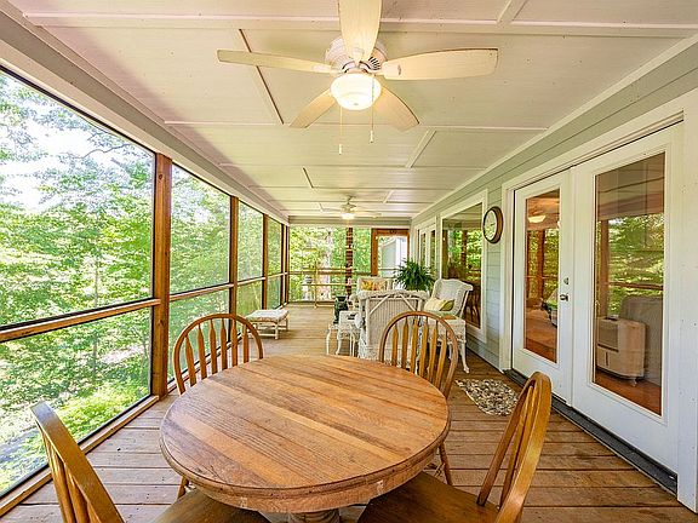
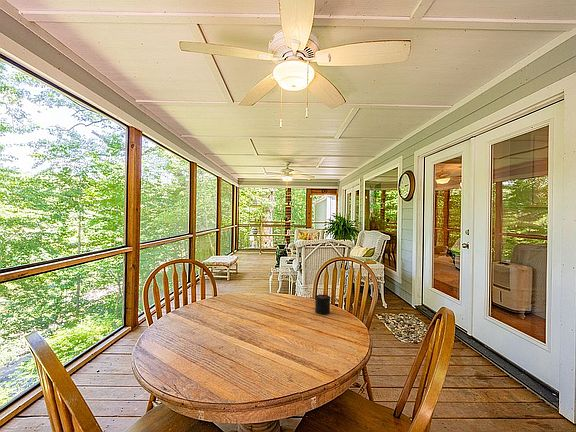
+ candle (322, 300)
